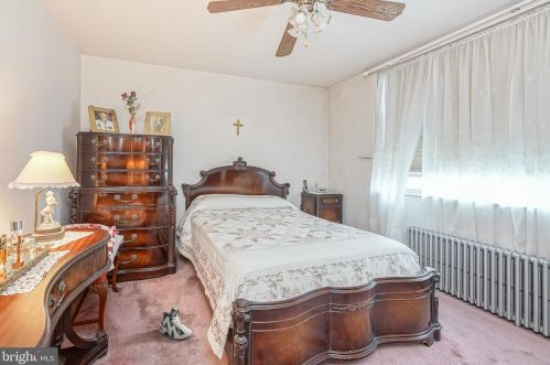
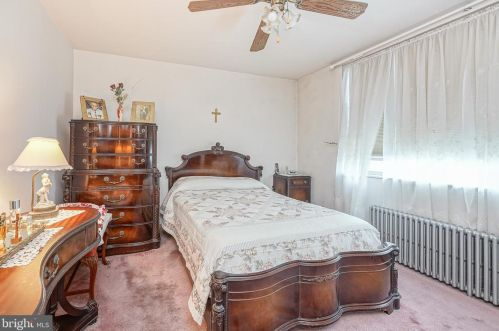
- sneaker (175, 321)
